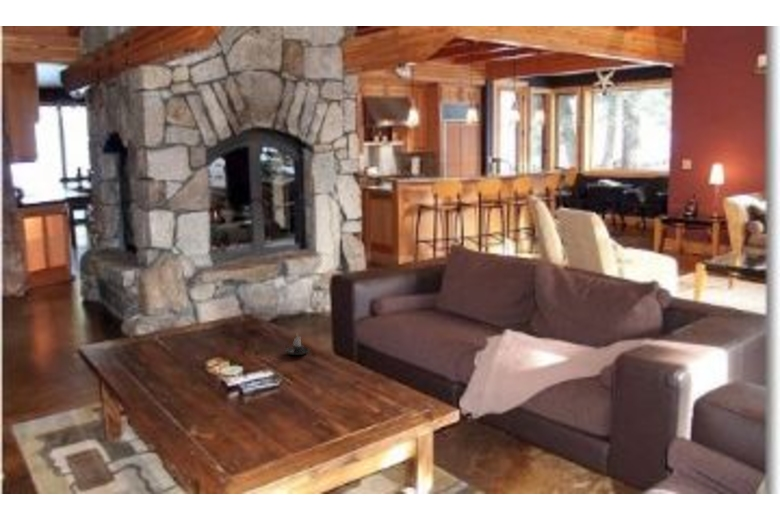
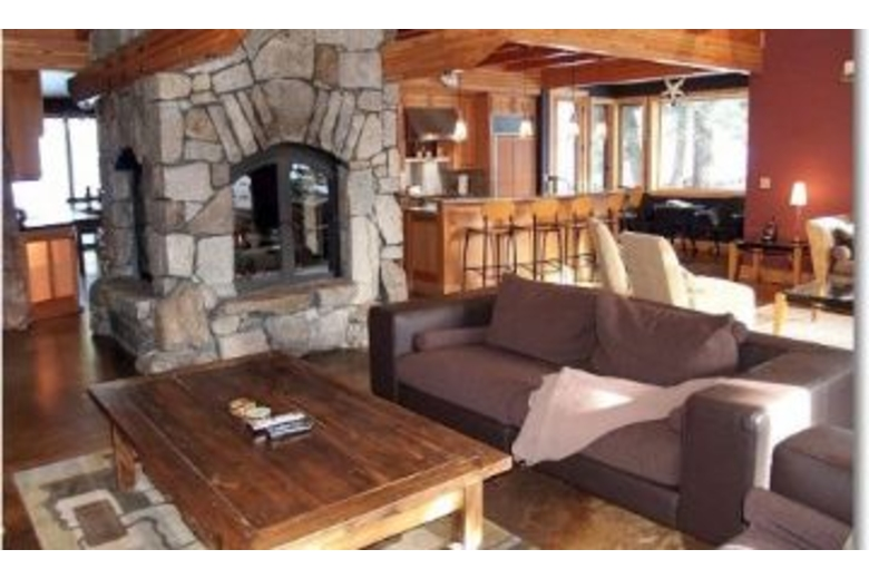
- candle (296, 342)
